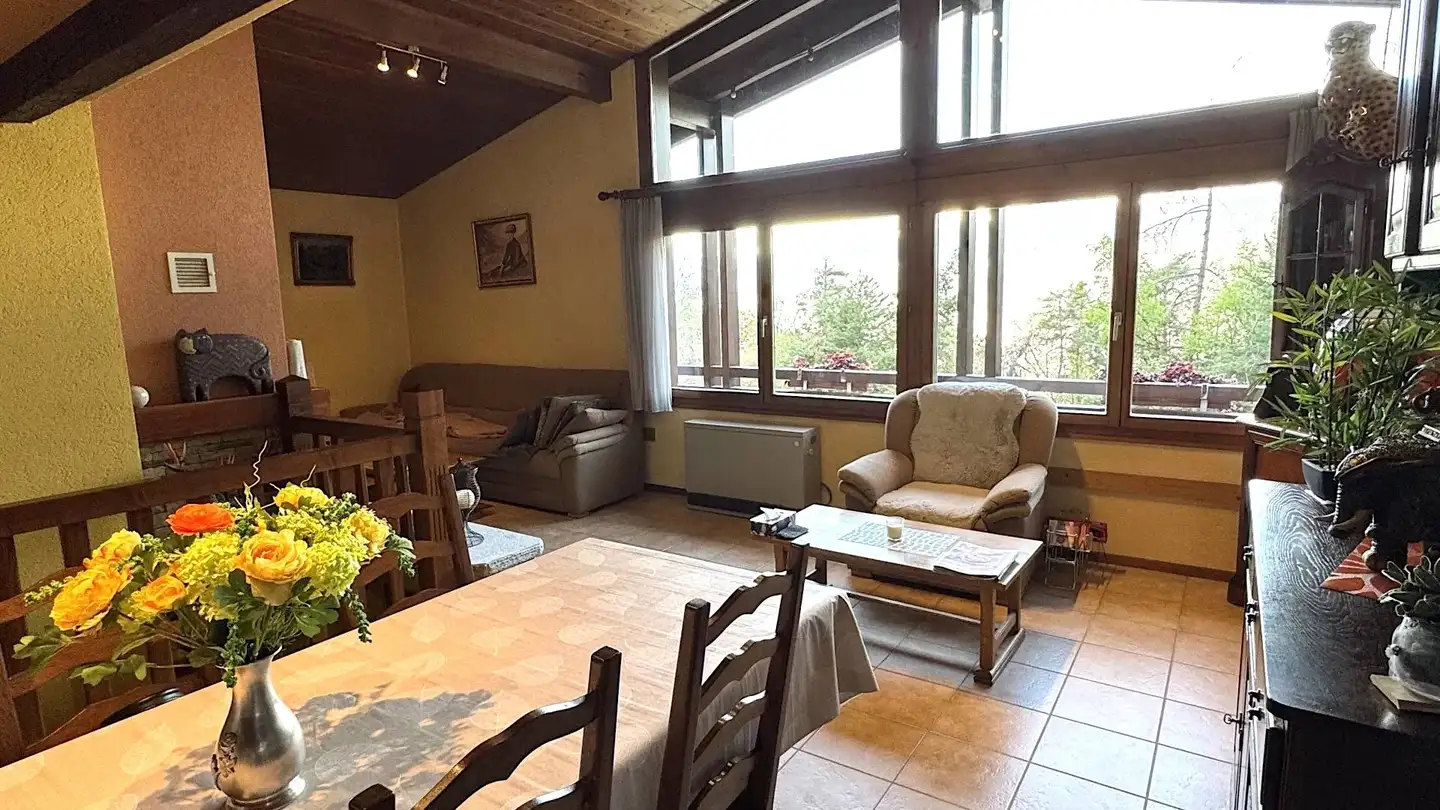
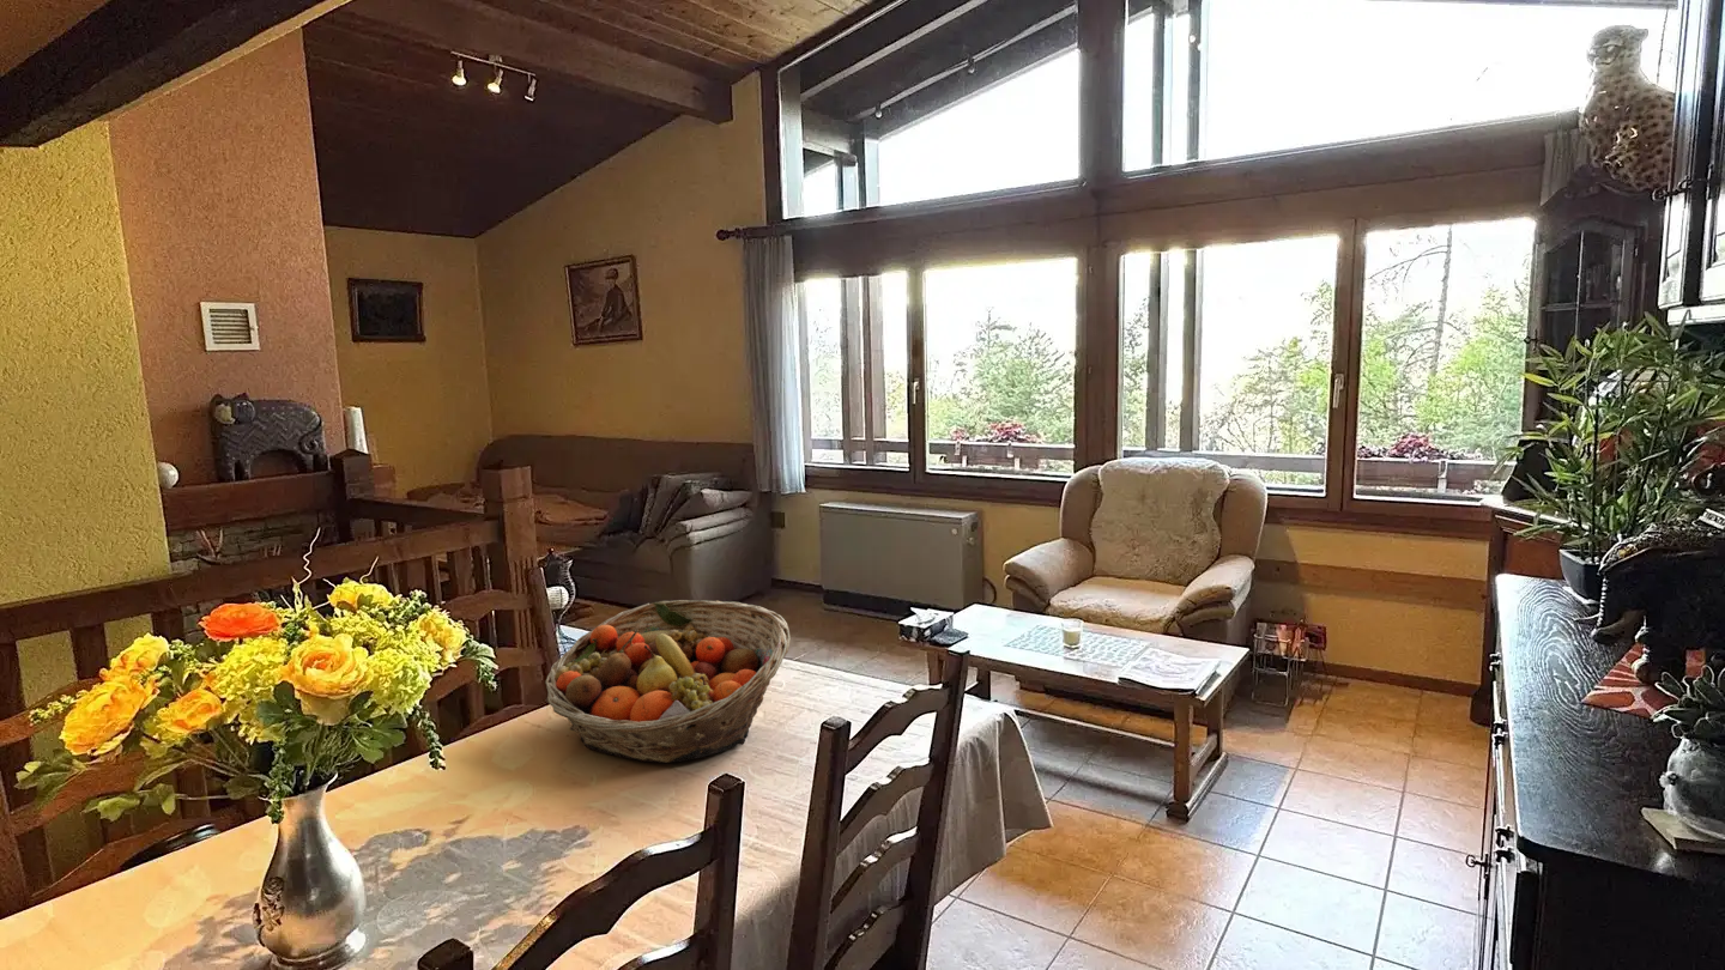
+ fruit basket (670, 674)
